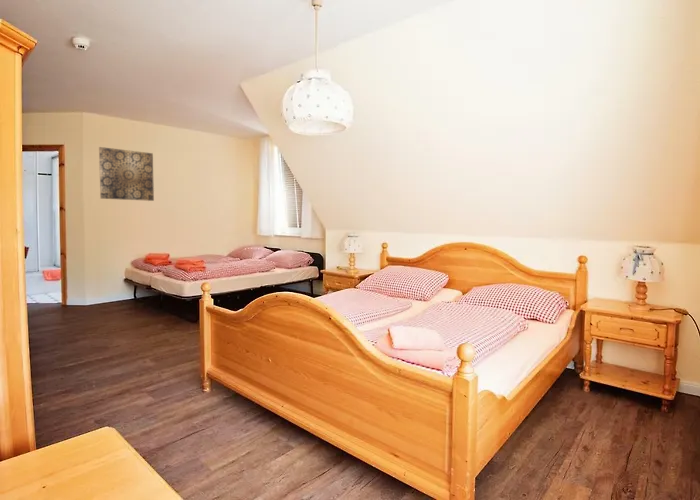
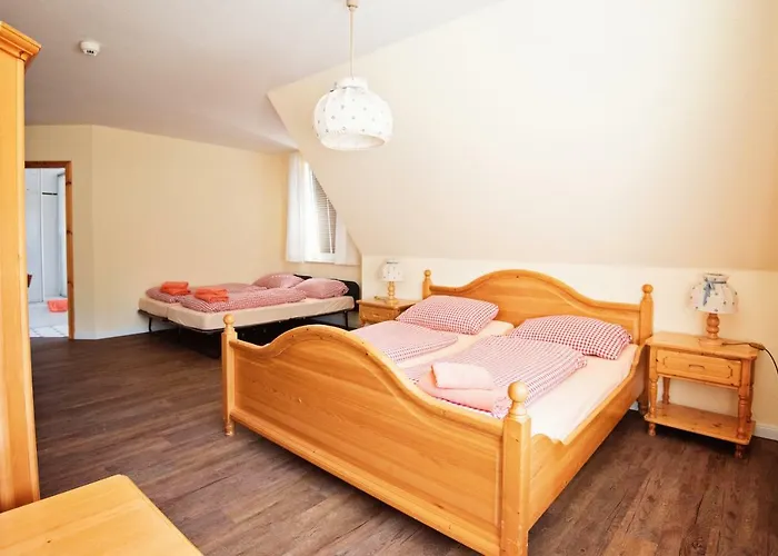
- wall art (127, 175)
